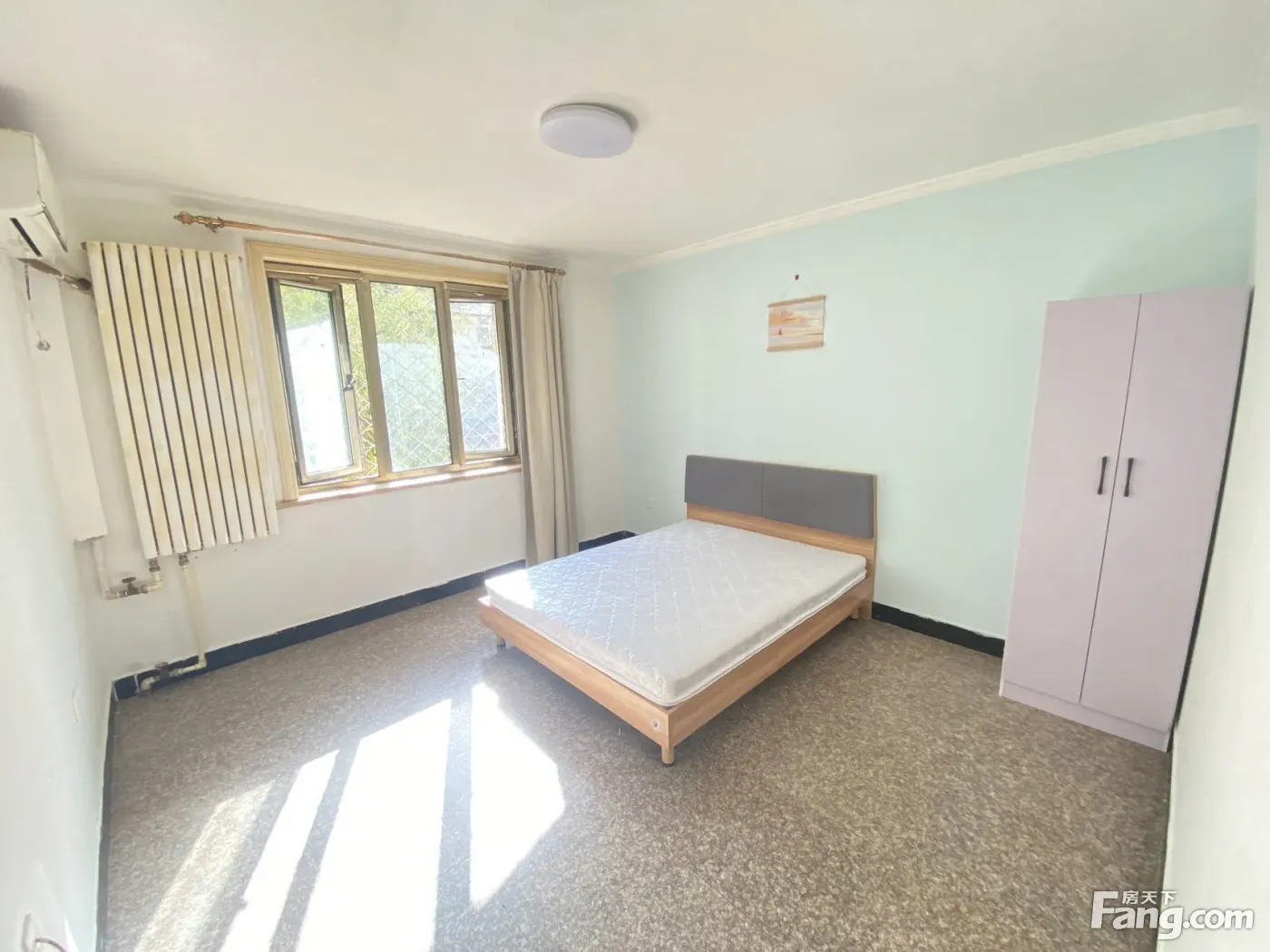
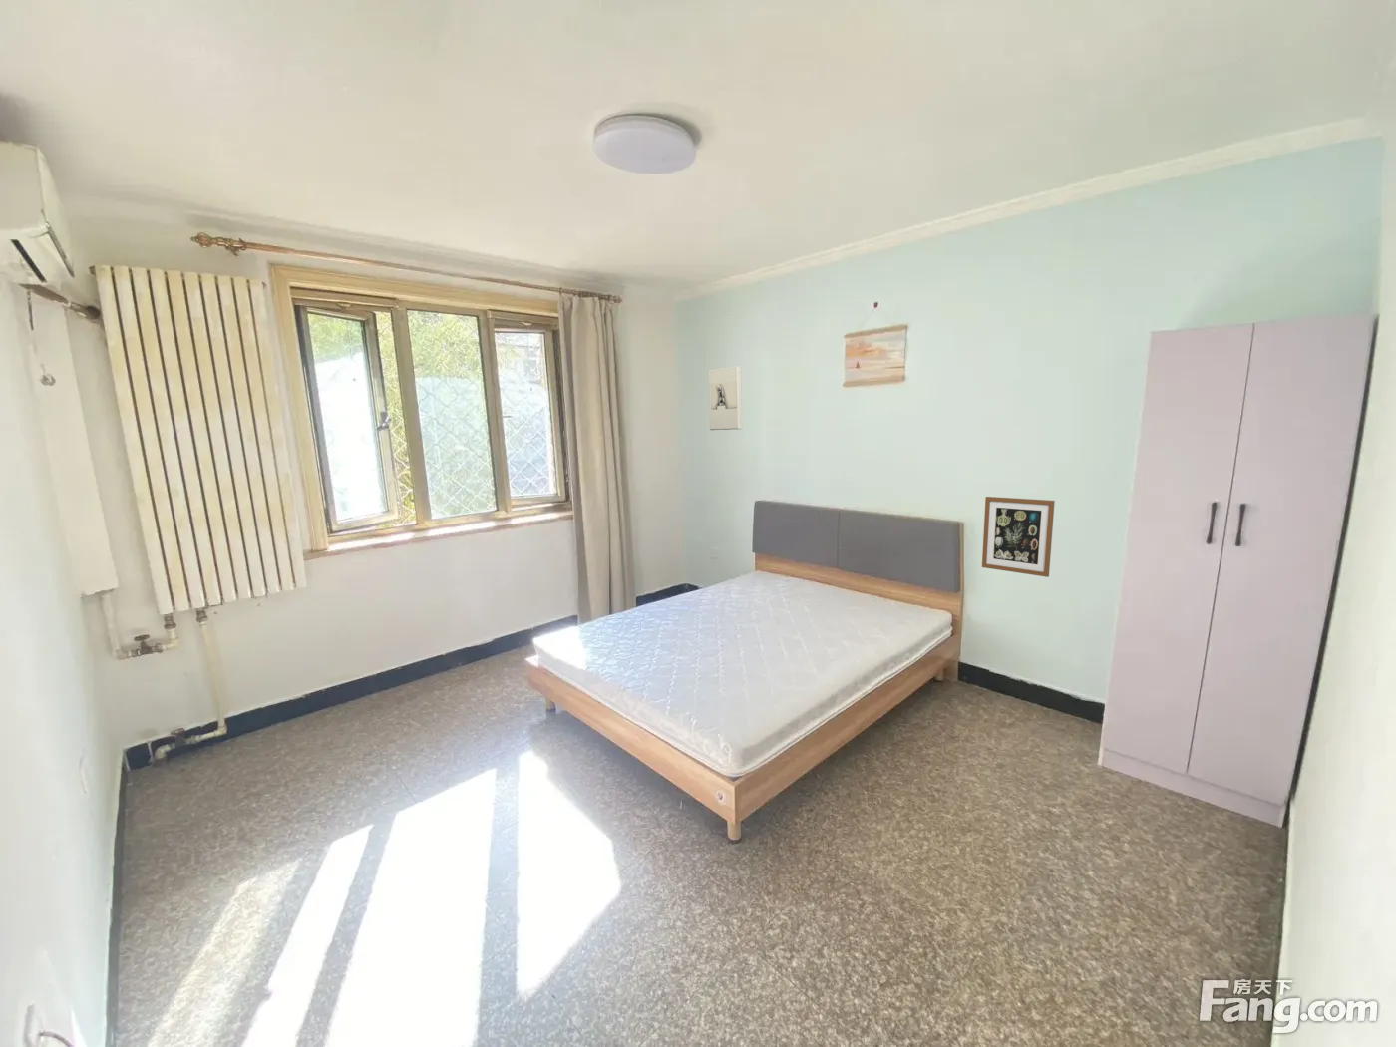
+ wall art (1016, 536)
+ wall sculpture (724, 399)
